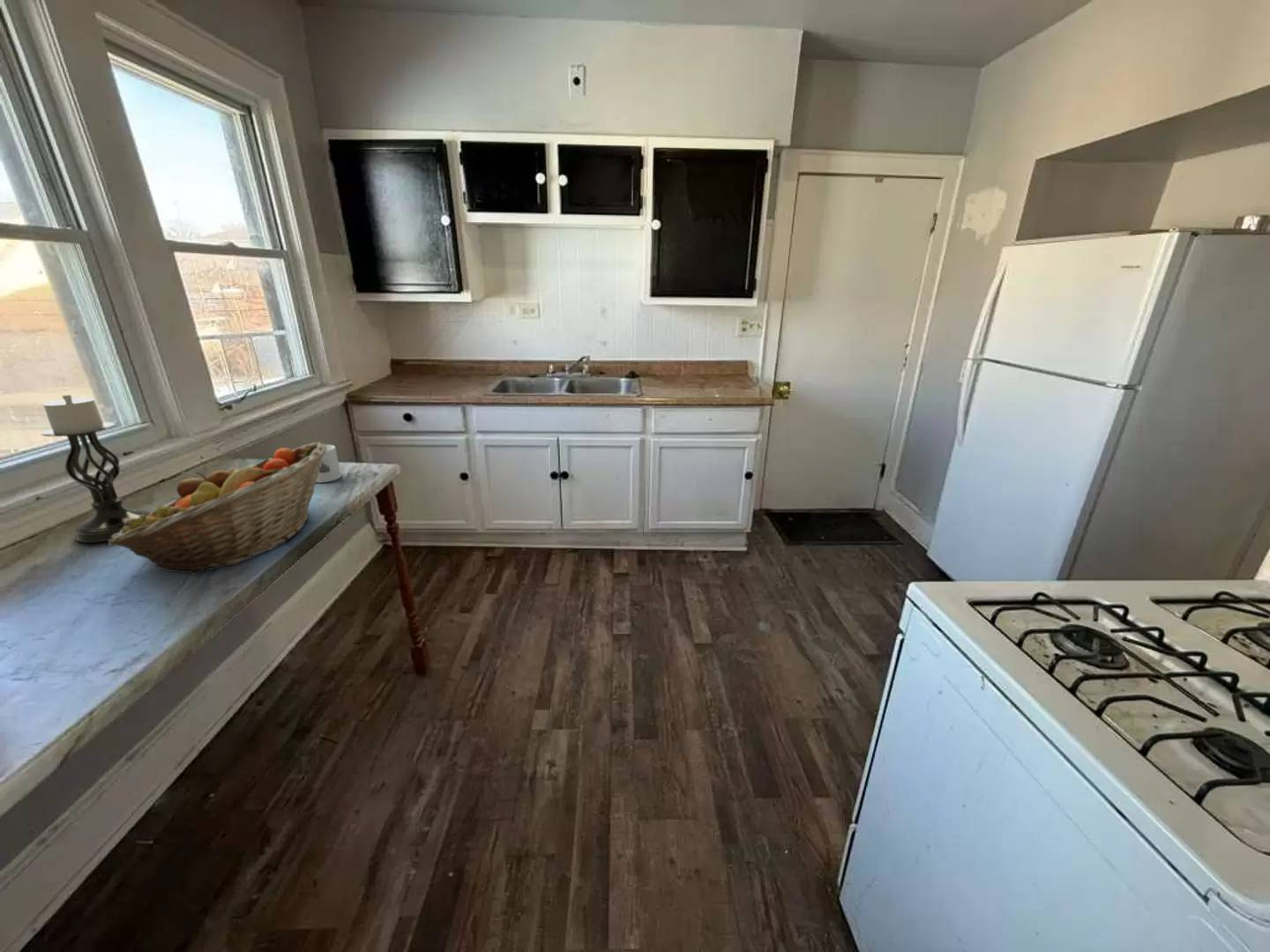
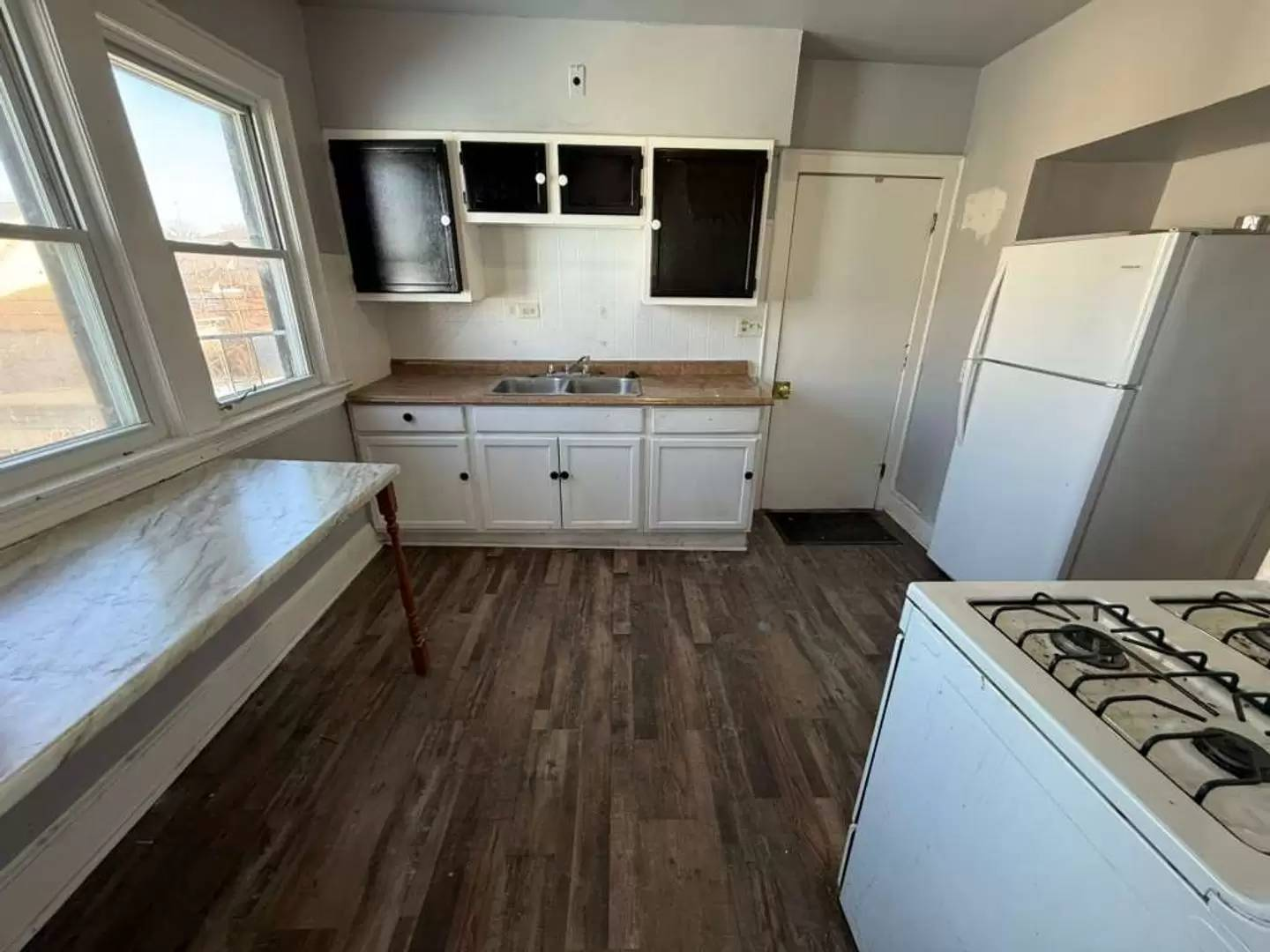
- fruit basket (236, 500)
- candle holder (93, 465)
- mug (320, 464)
